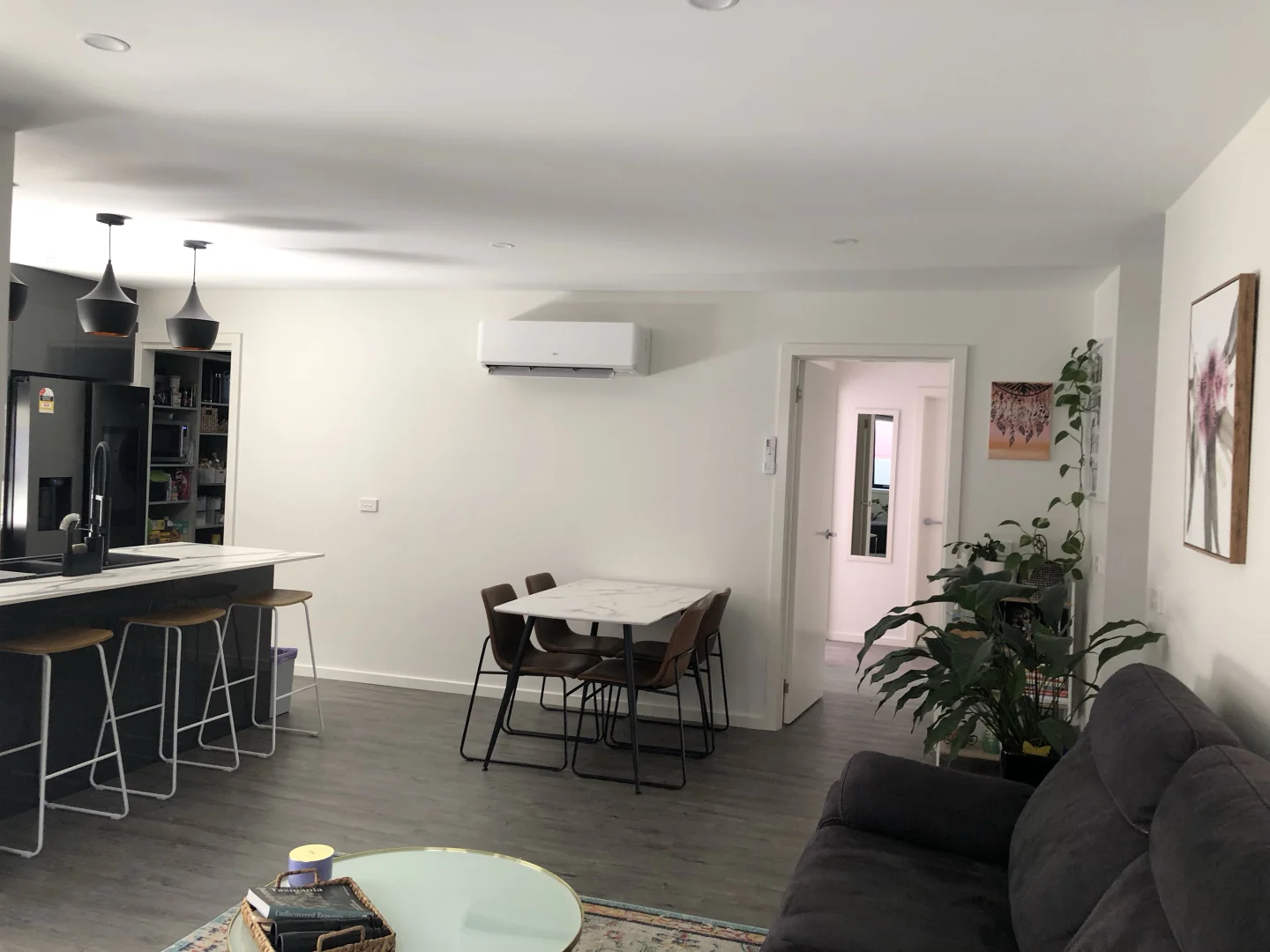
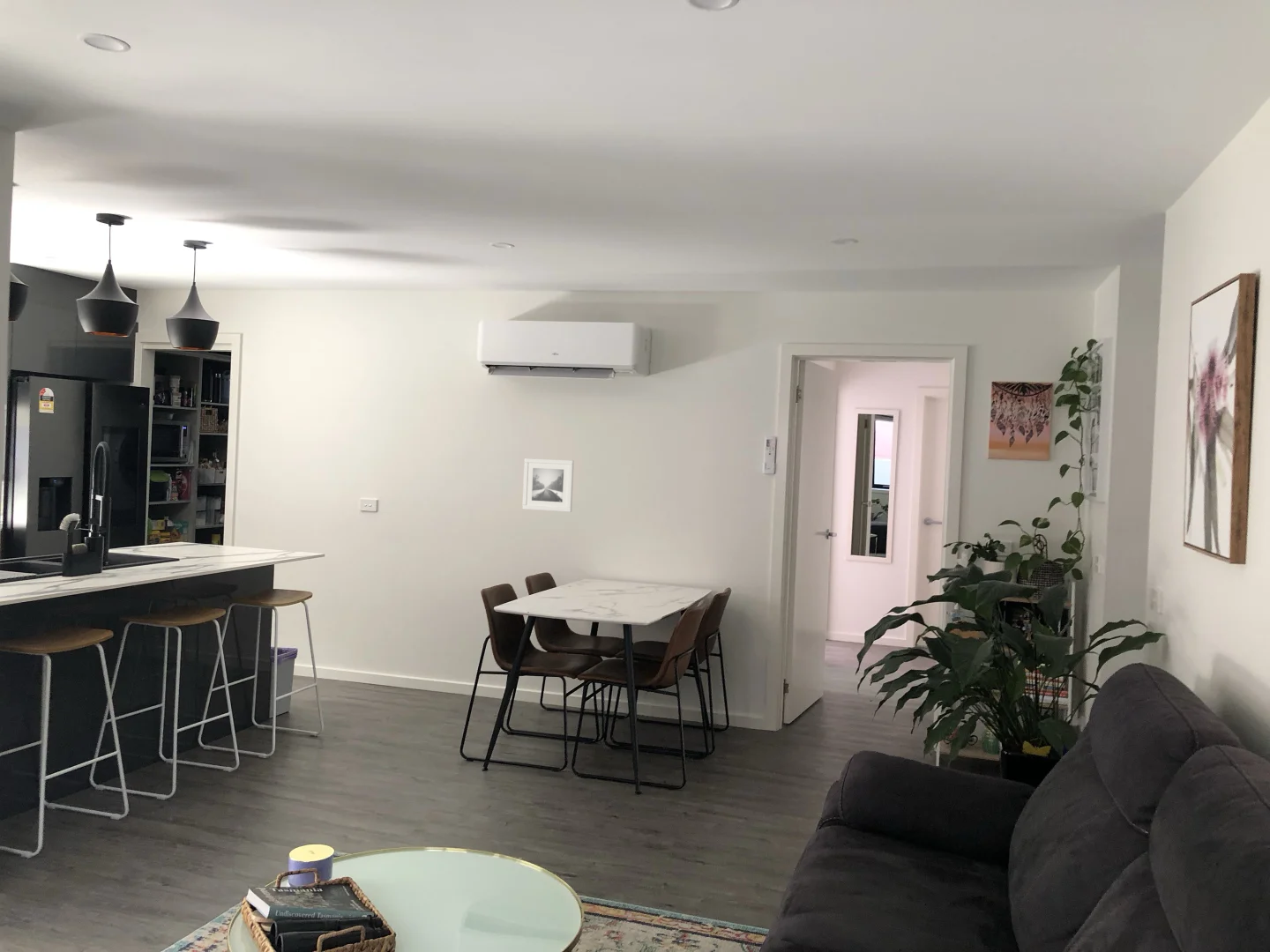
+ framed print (548, 485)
